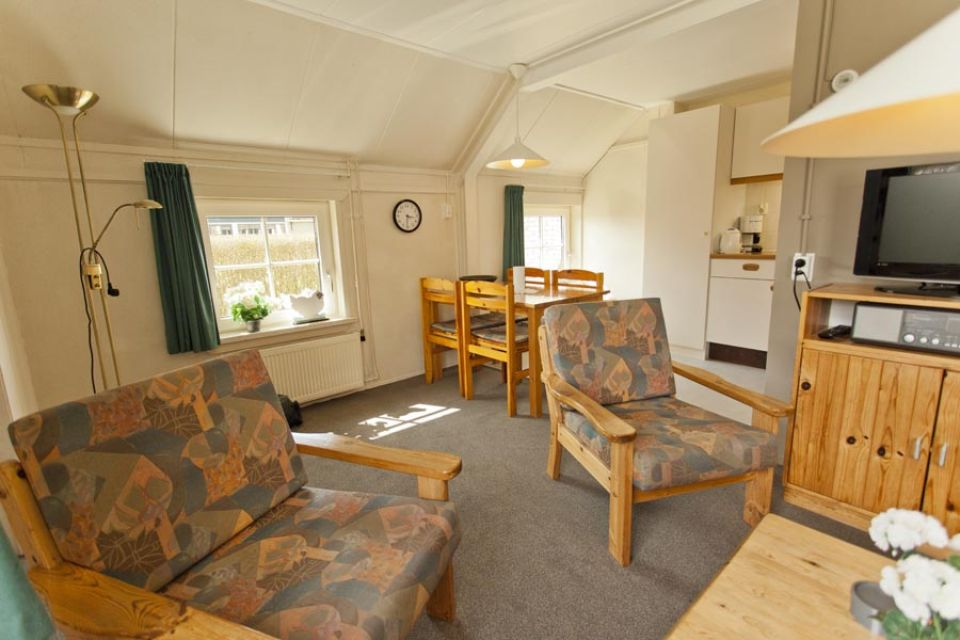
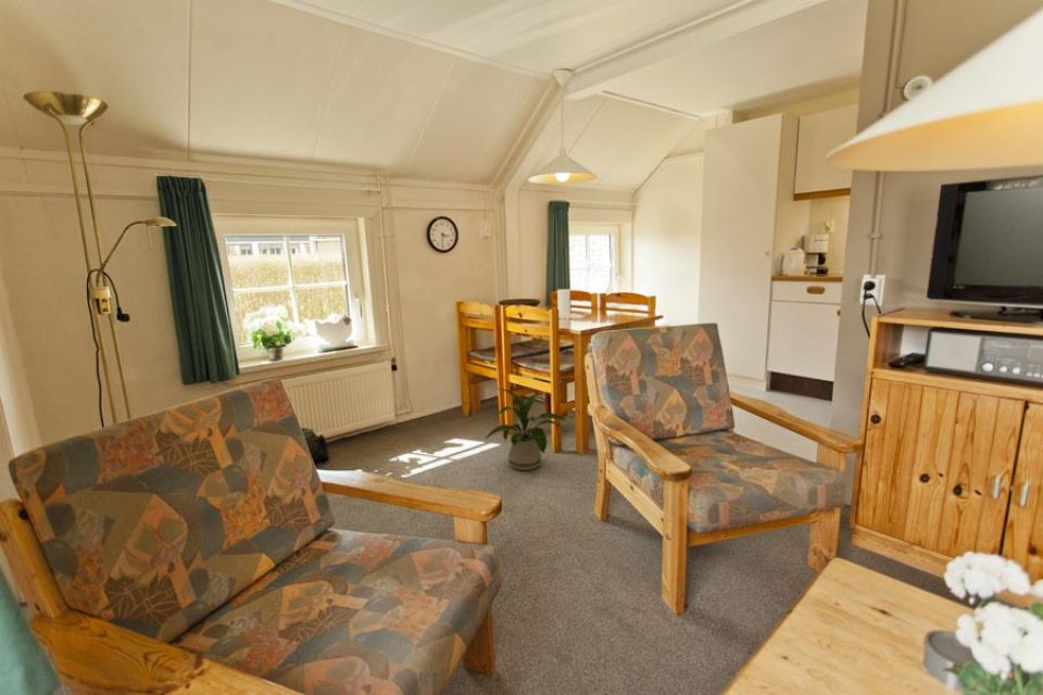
+ house plant (527, 430)
